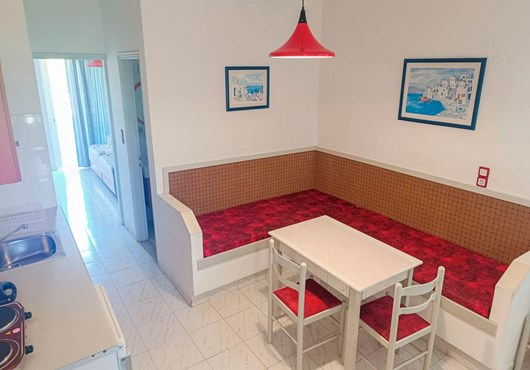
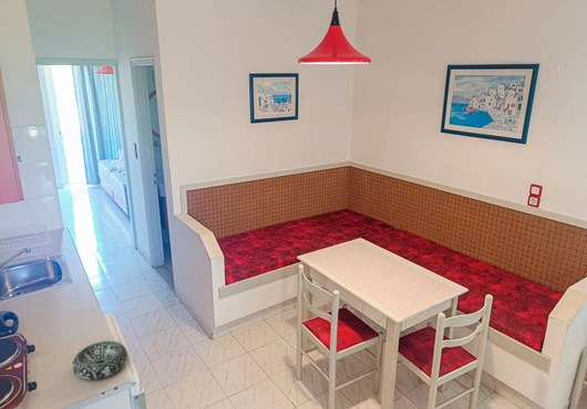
+ decorative bowl (100, 359)
